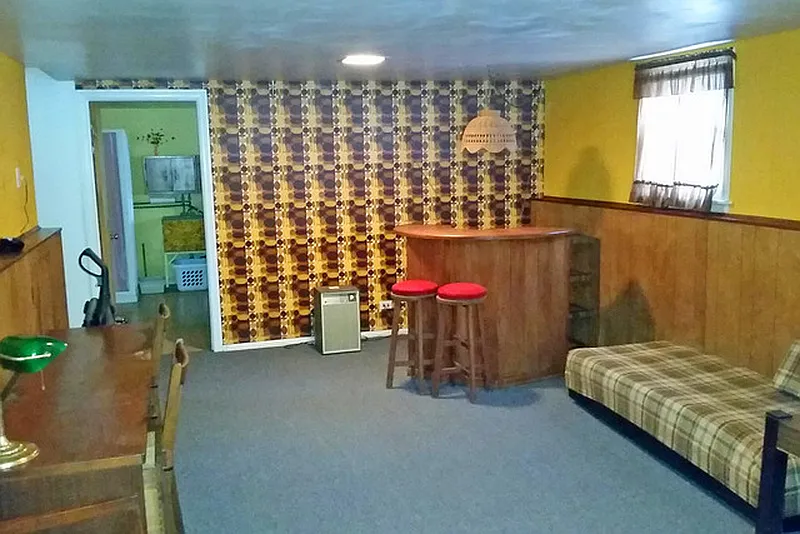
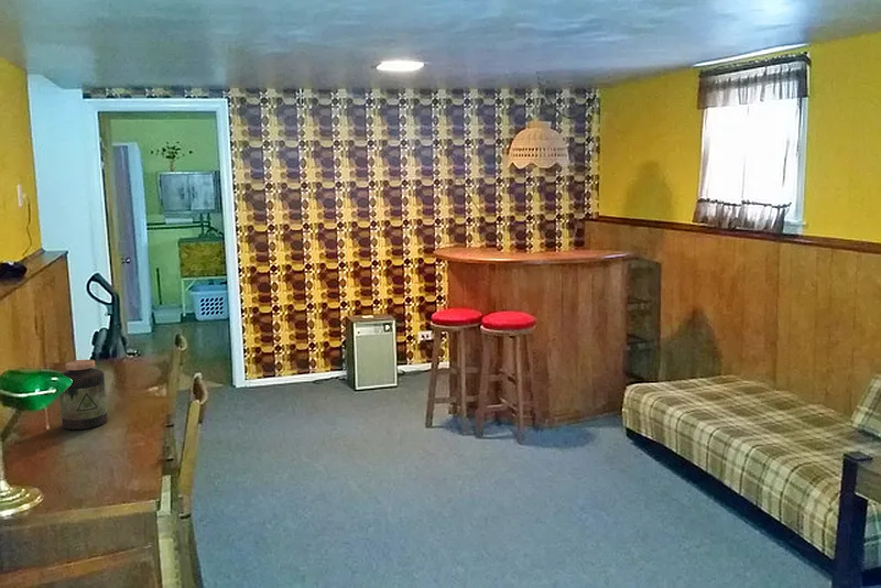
+ jar (83, 392)
